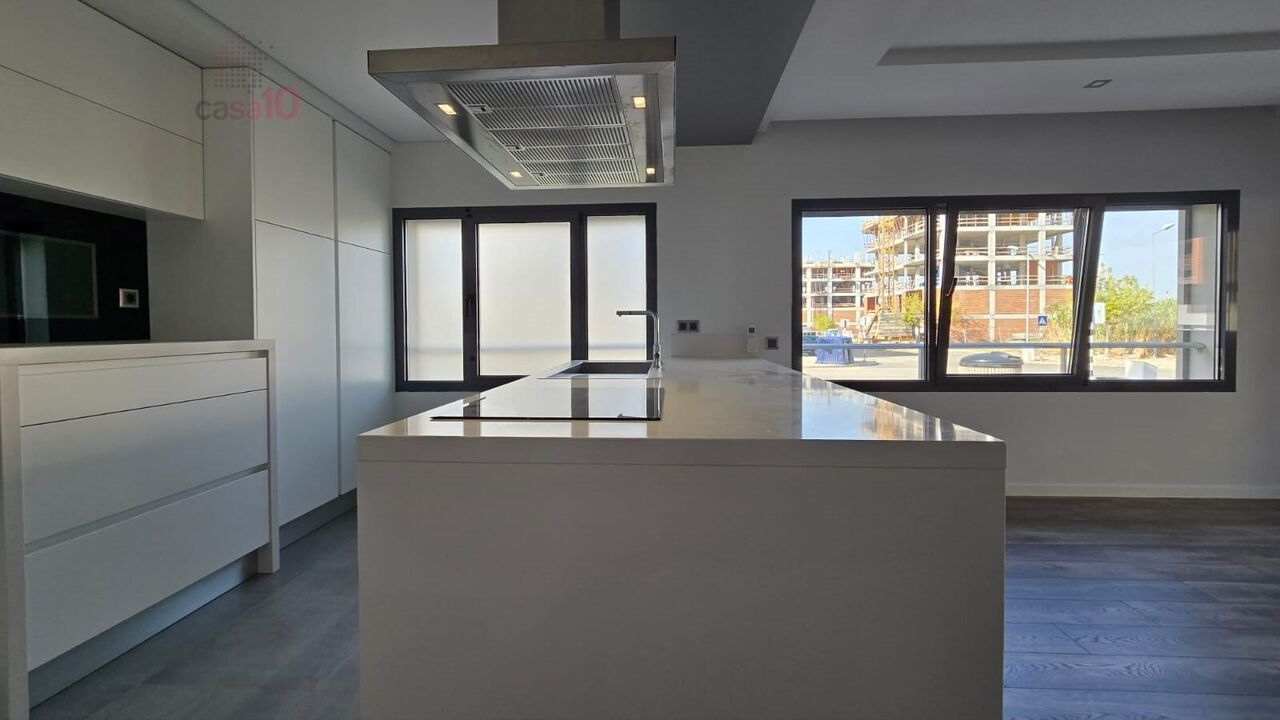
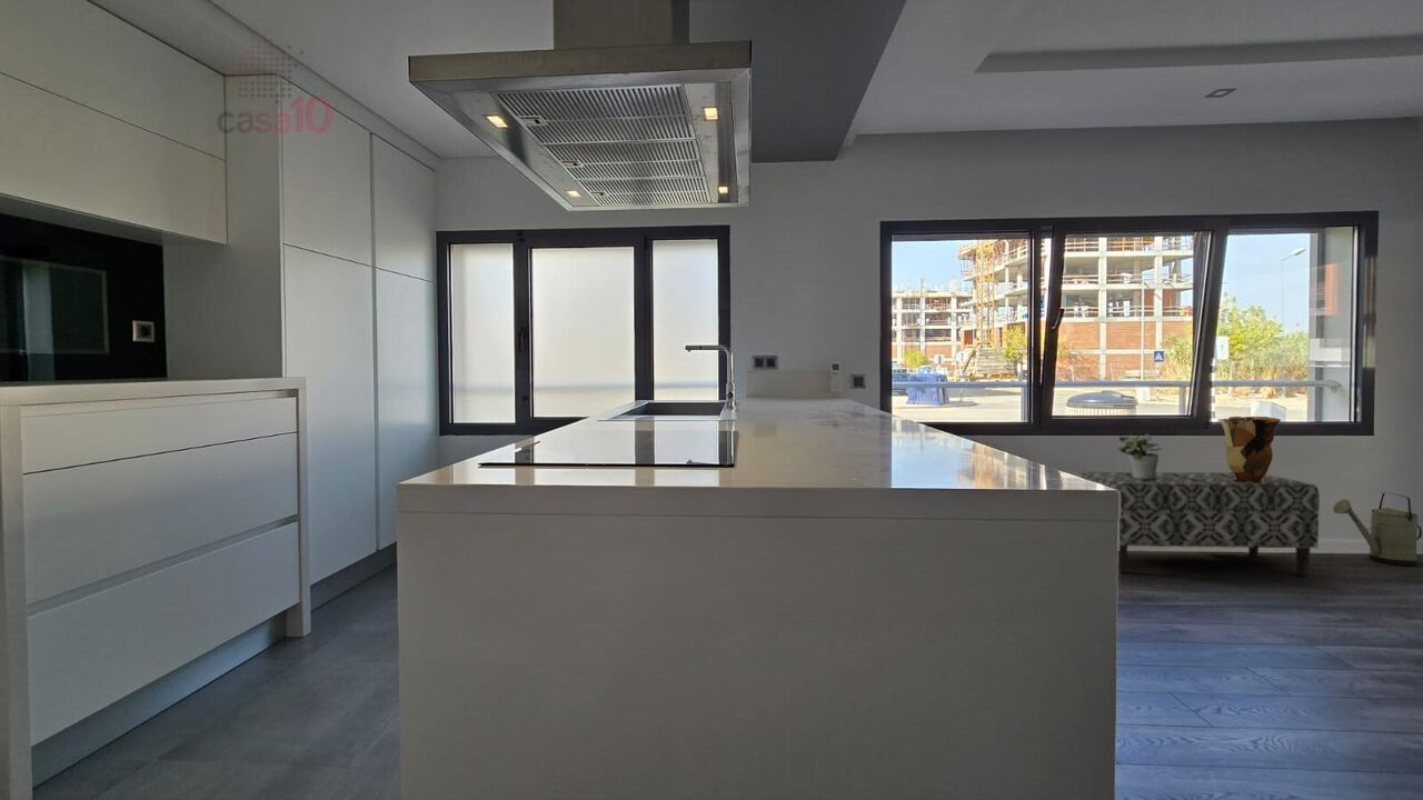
+ potted plant (1136, 454)
+ decorative vase (1247, 448)
+ bench (1190, 520)
+ watering can (1377, 527)
